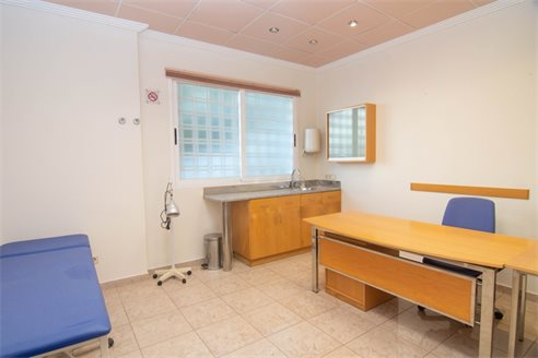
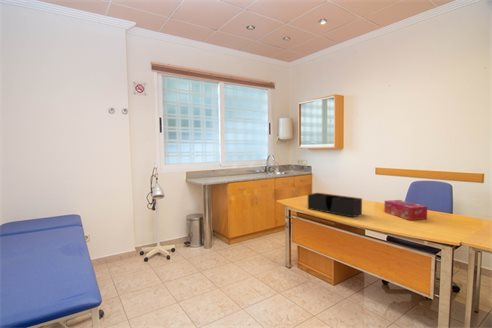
+ tissue box (404, 209)
+ desk organizer (333, 203)
